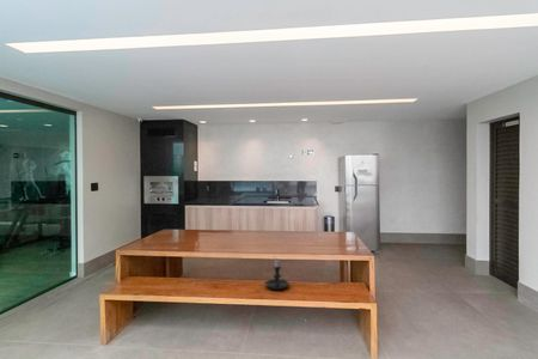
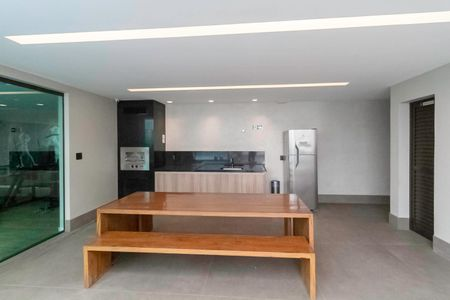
- candle holder (276, 269)
